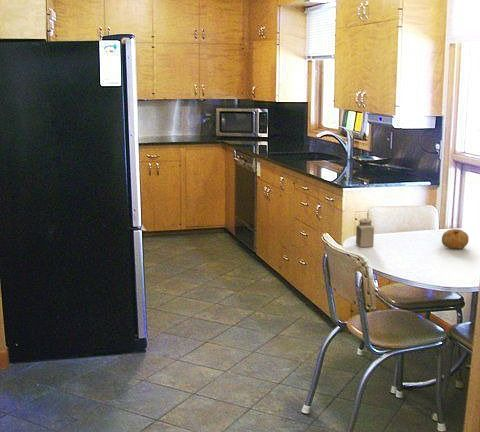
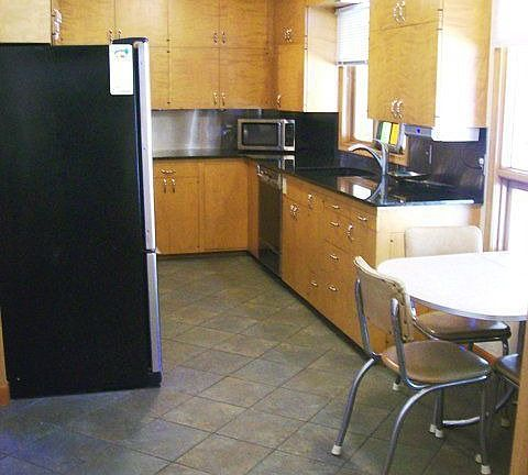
- fruit (455, 238)
- salt shaker (364, 232)
